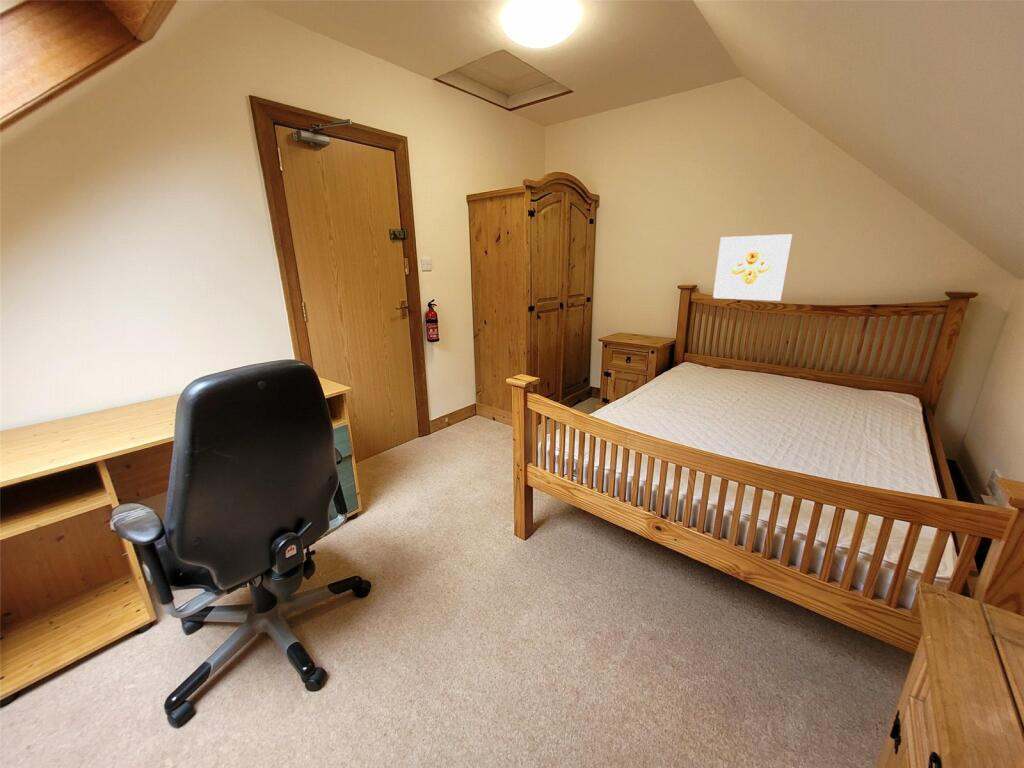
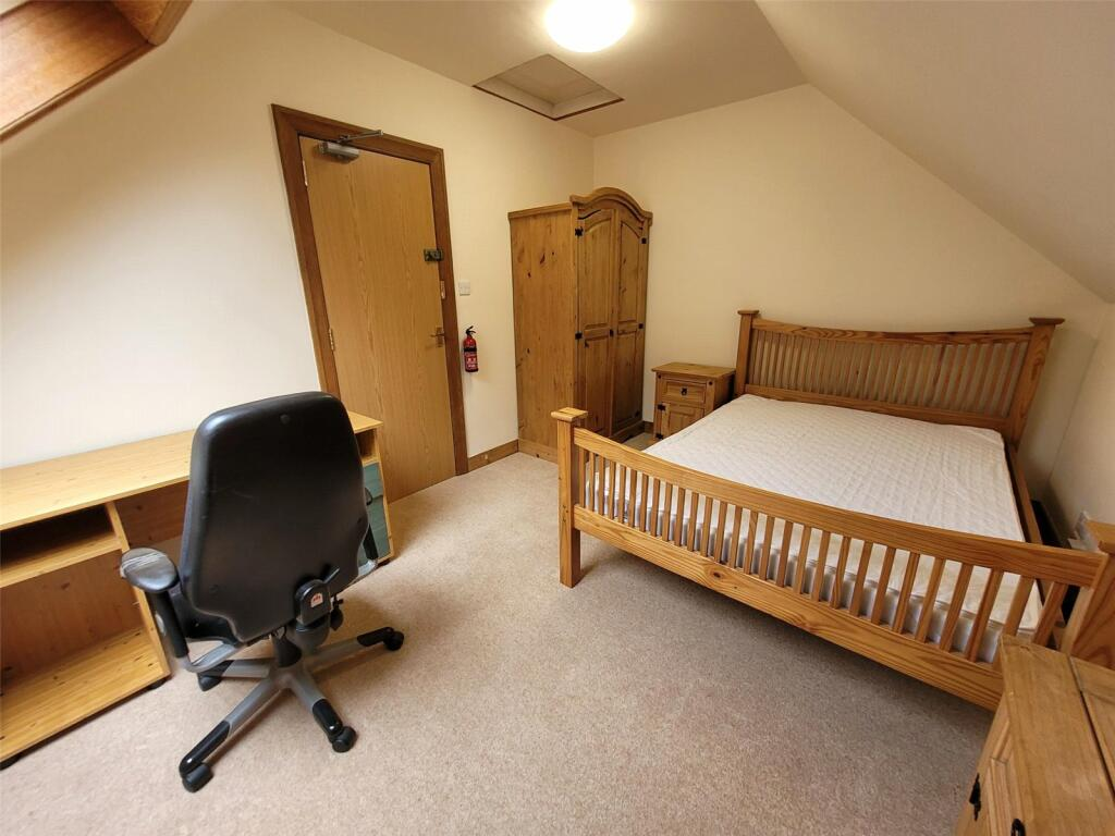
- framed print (750, 268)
